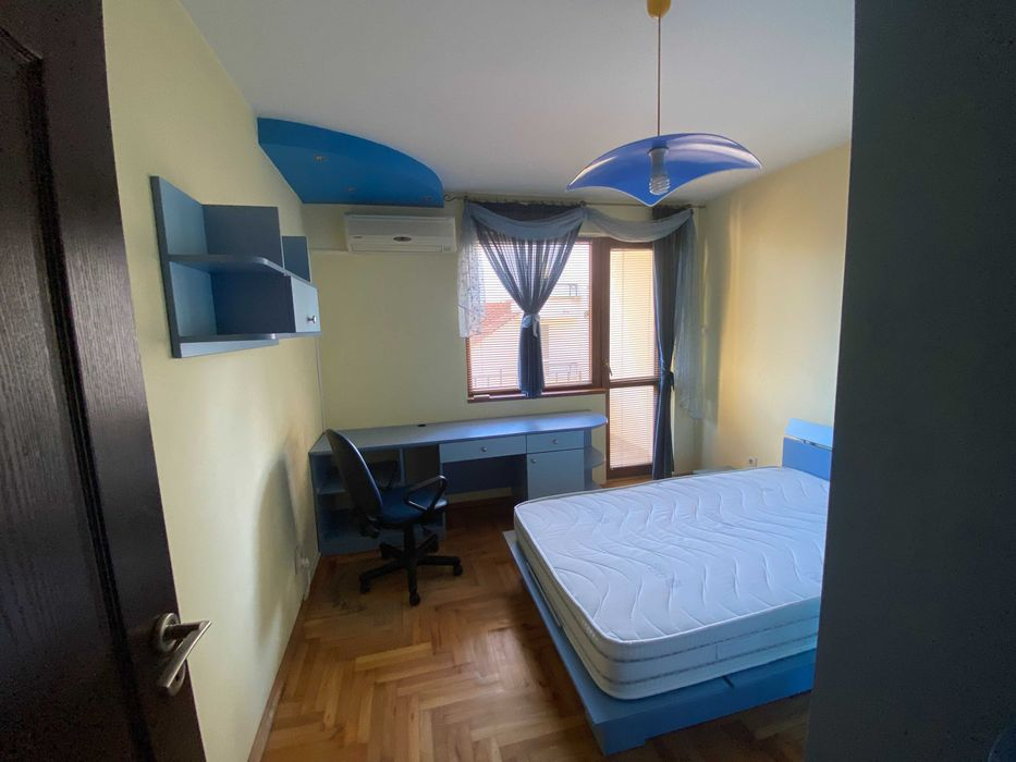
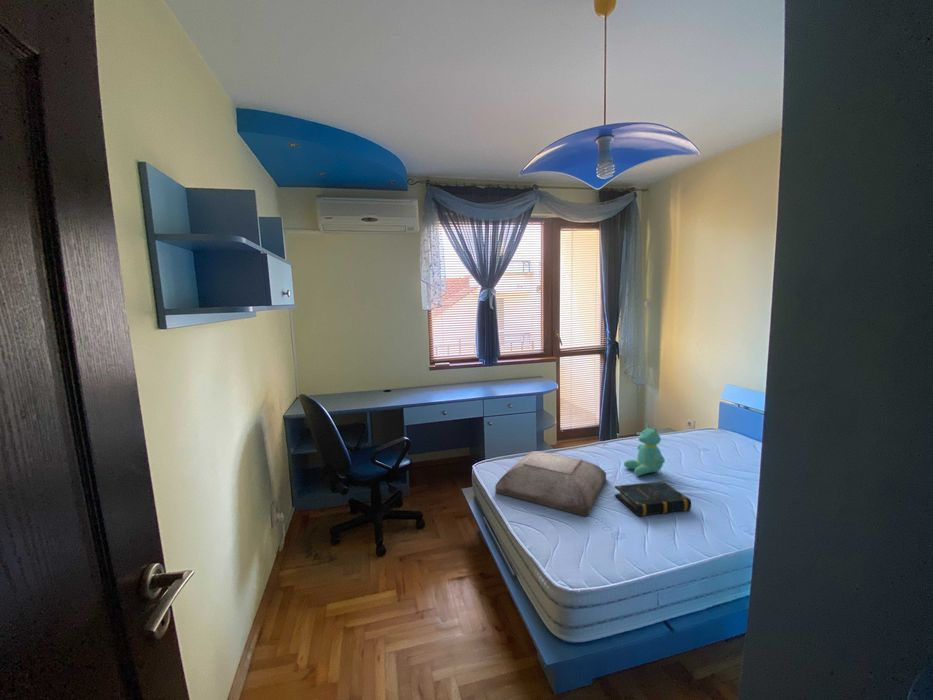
+ book (651, 497)
+ teddy bear (644, 448)
+ cushion (552, 473)
